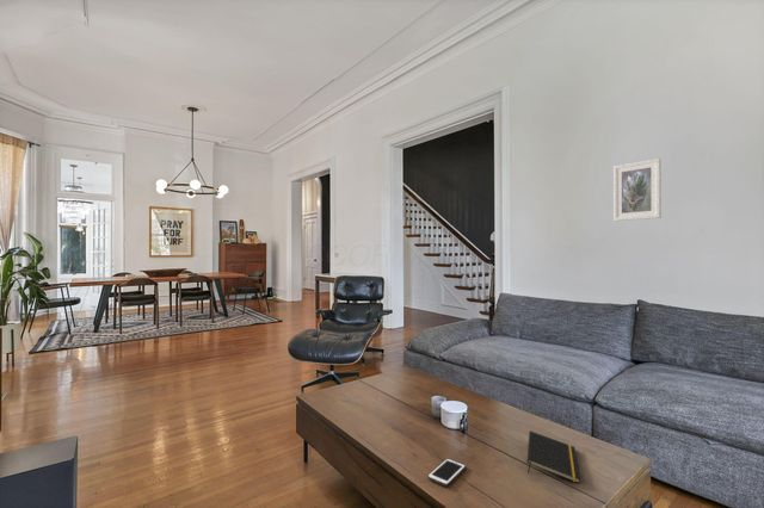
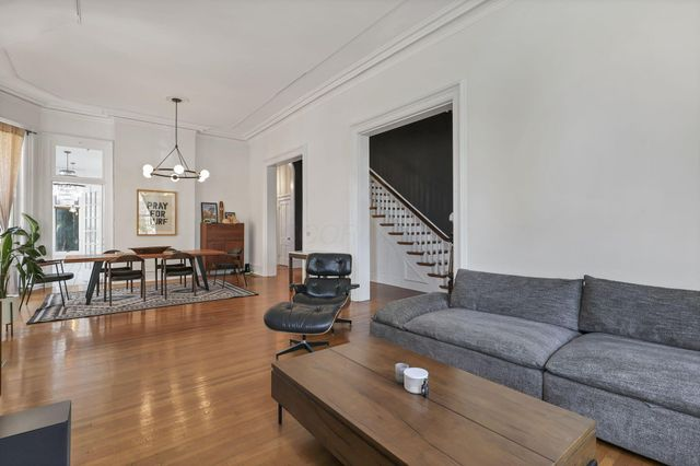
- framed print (635, 191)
- notepad (552, 454)
- cell phone (446, 471)
